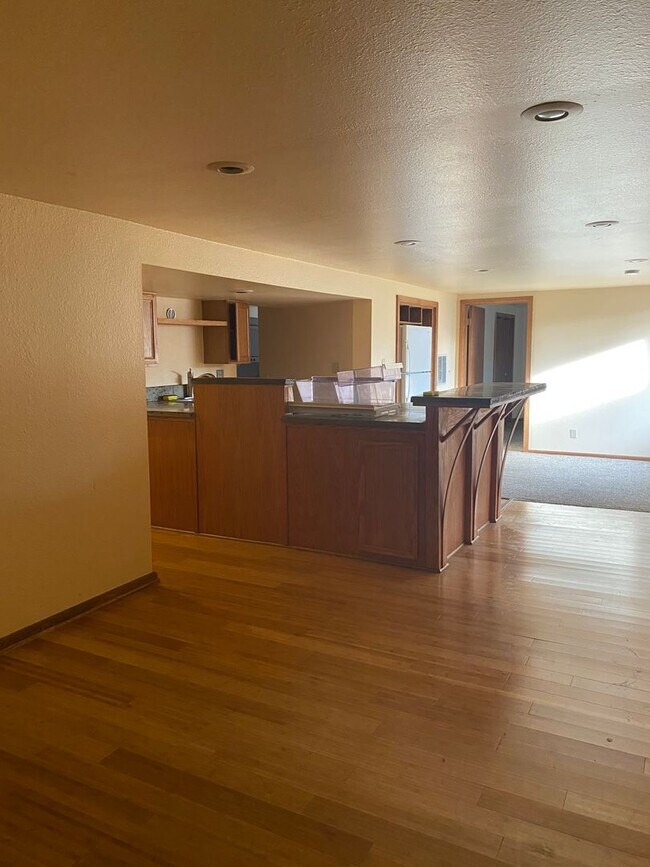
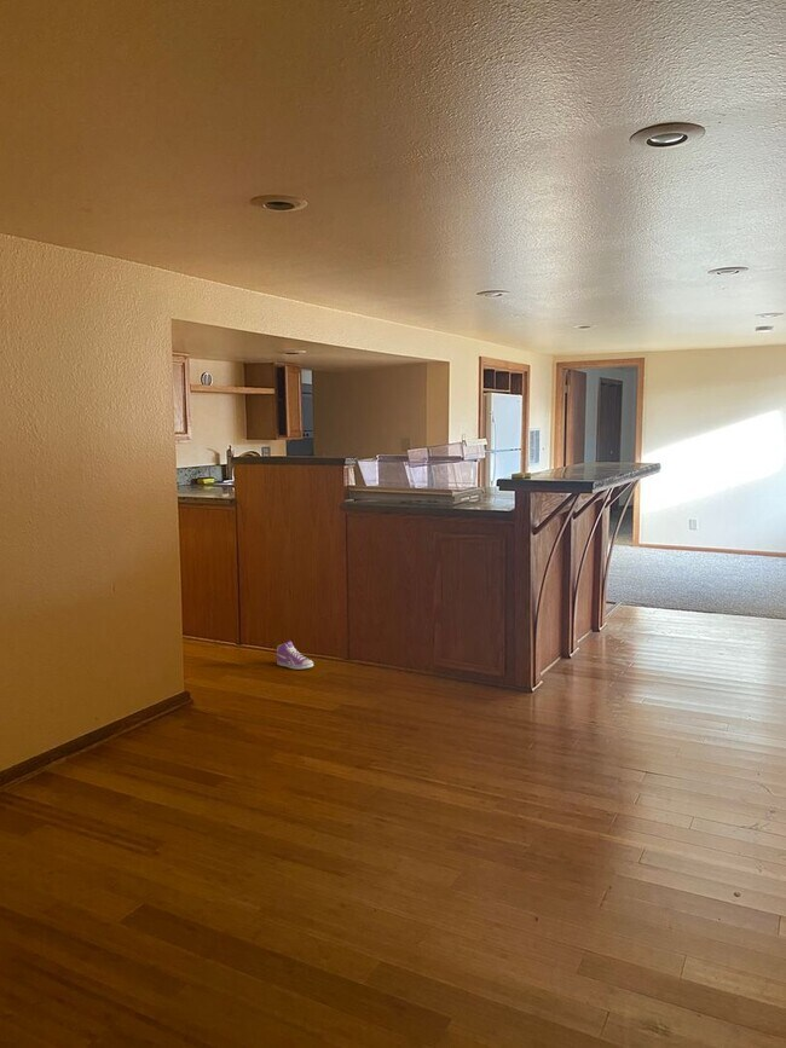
+ sneaker (294, 654)
